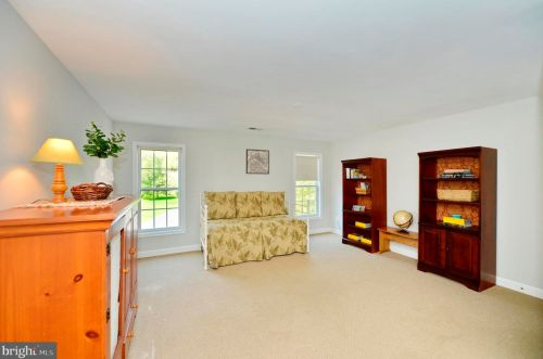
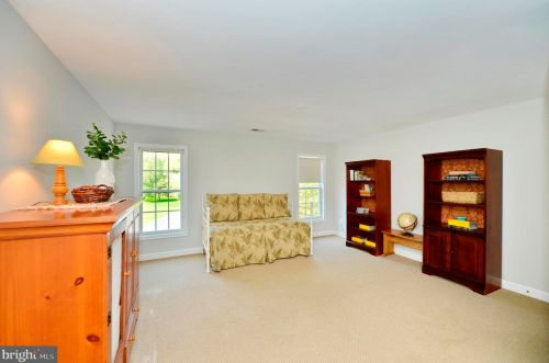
- wall art (257, 162)
